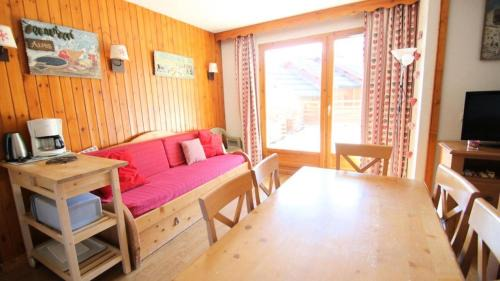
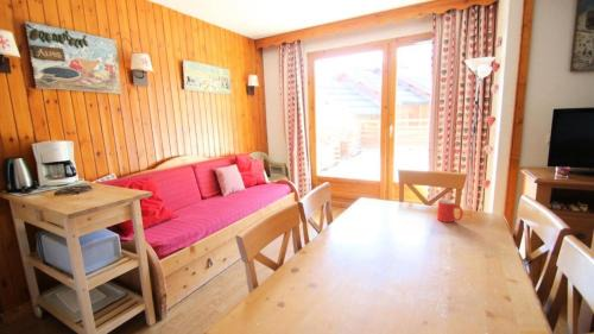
+ mug (449, 210)
